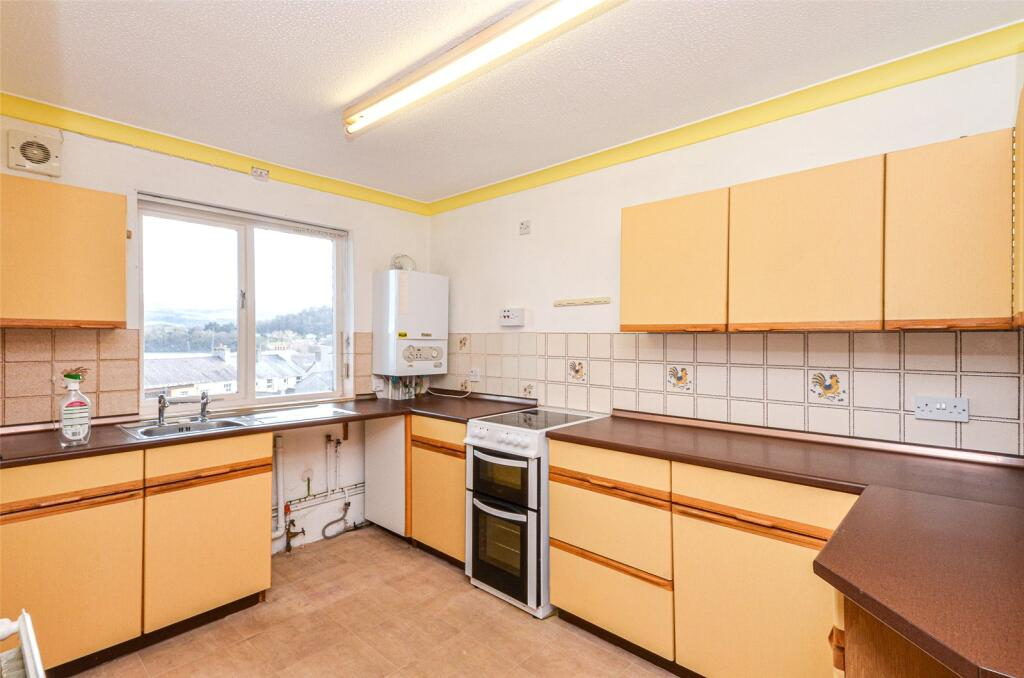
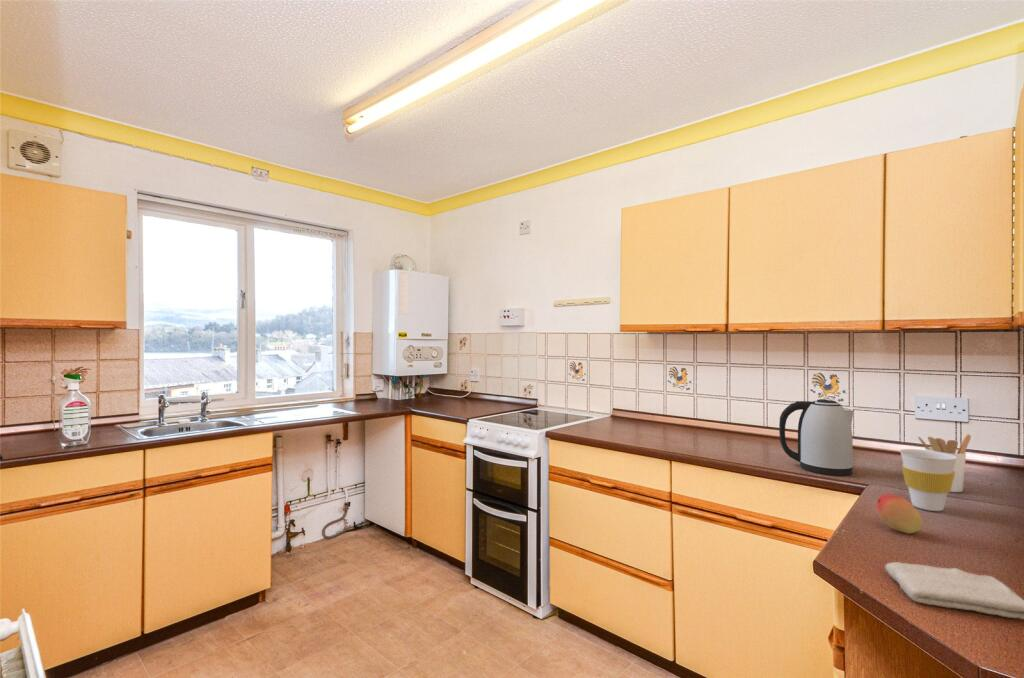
+ utensil holder (947, 453)
+ cup (927, 480)
+ washcloth (955, 588)
+ fruit (897, 512)
+ kettle (815, 433)
